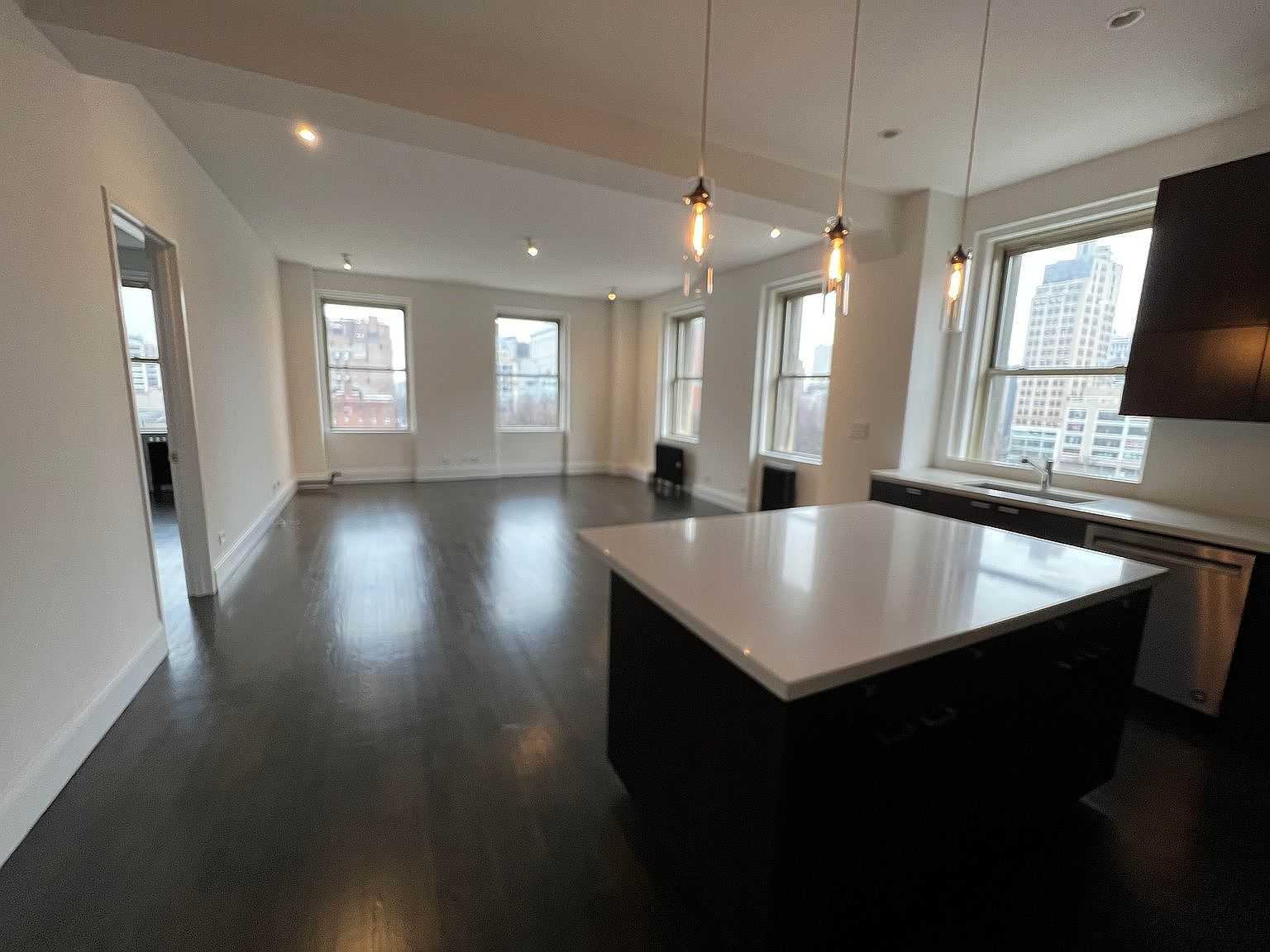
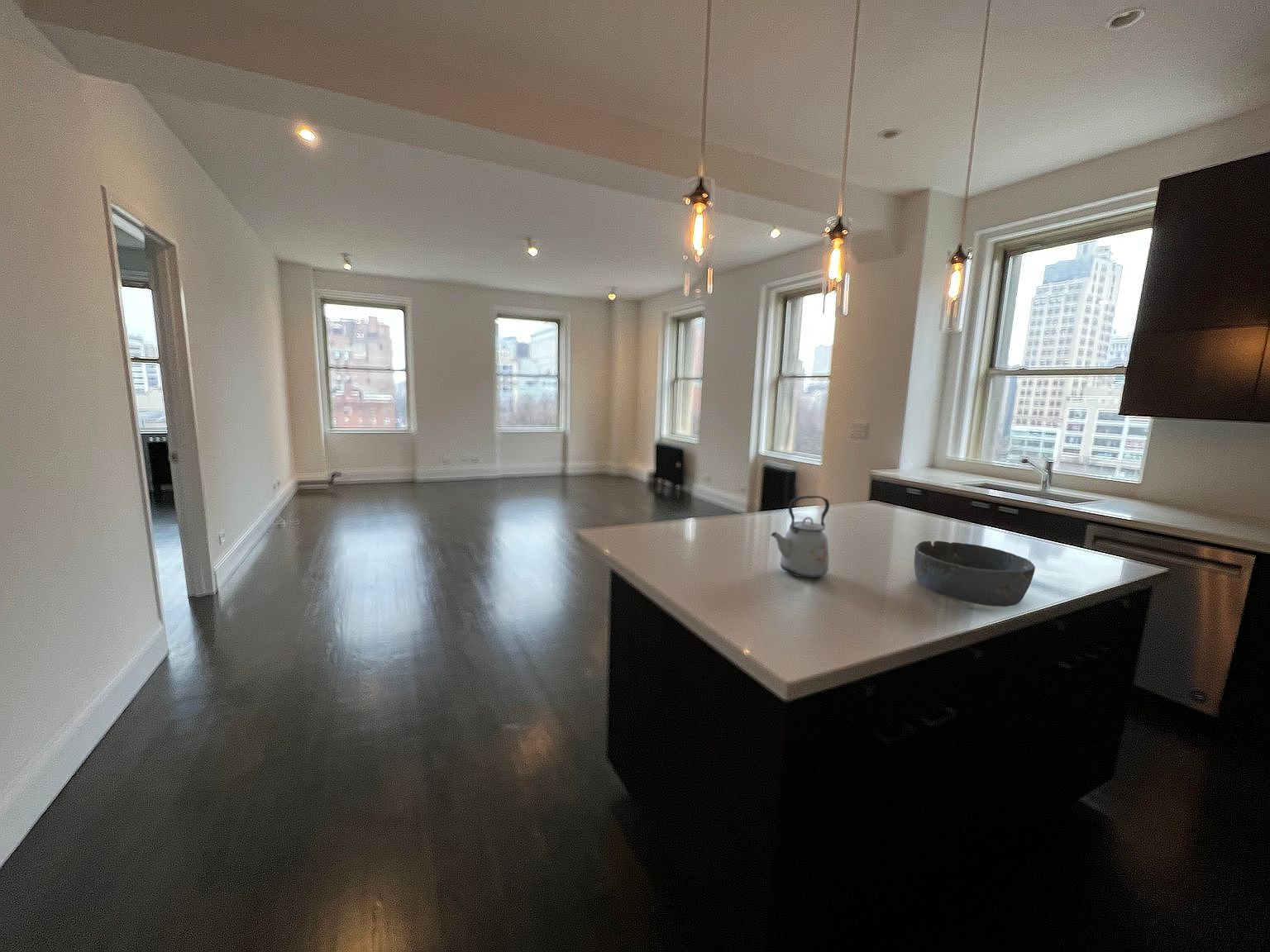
+ kettle (799, 535)
+ bowl (969, 572)
